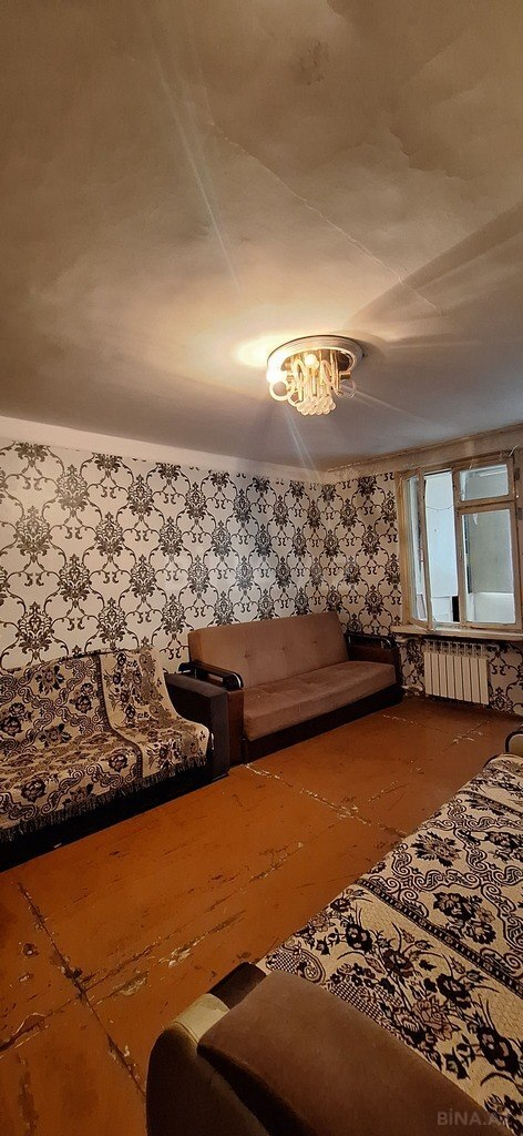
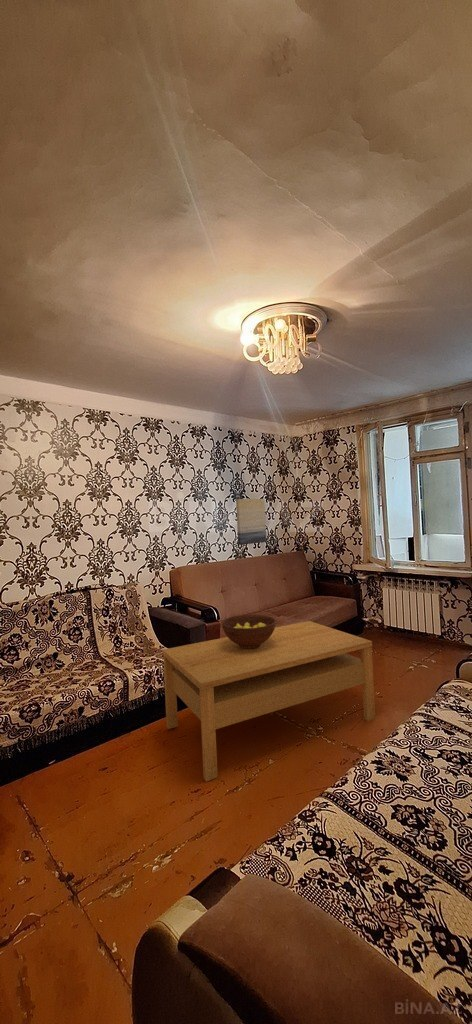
+ wall art (251, 521)
+ fruit bowl (249, 633)
+ coffee table (268, 684)
